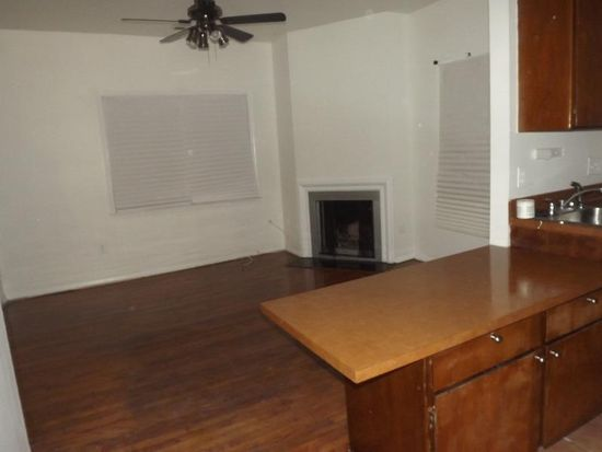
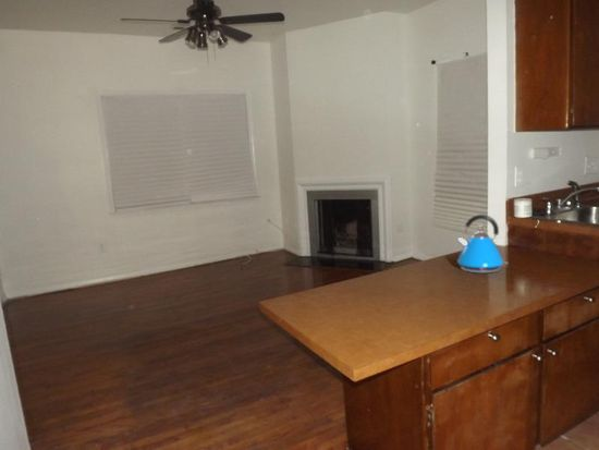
+ kettle (481, 241)
